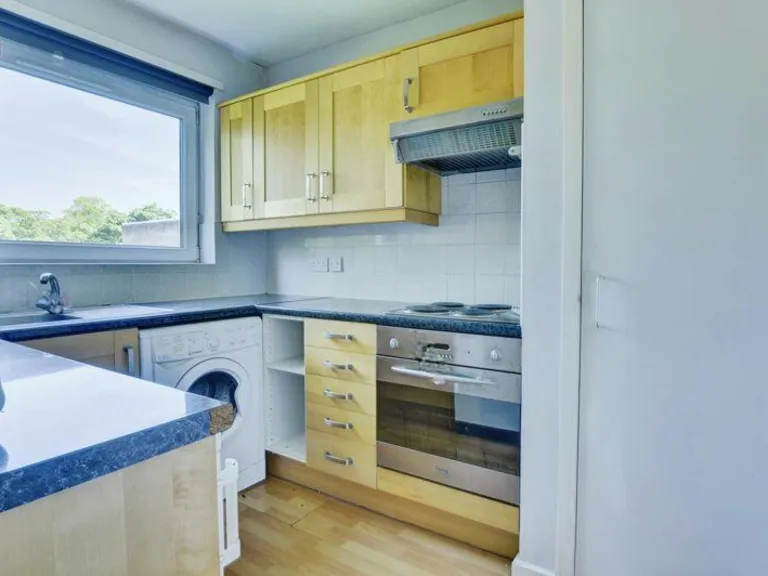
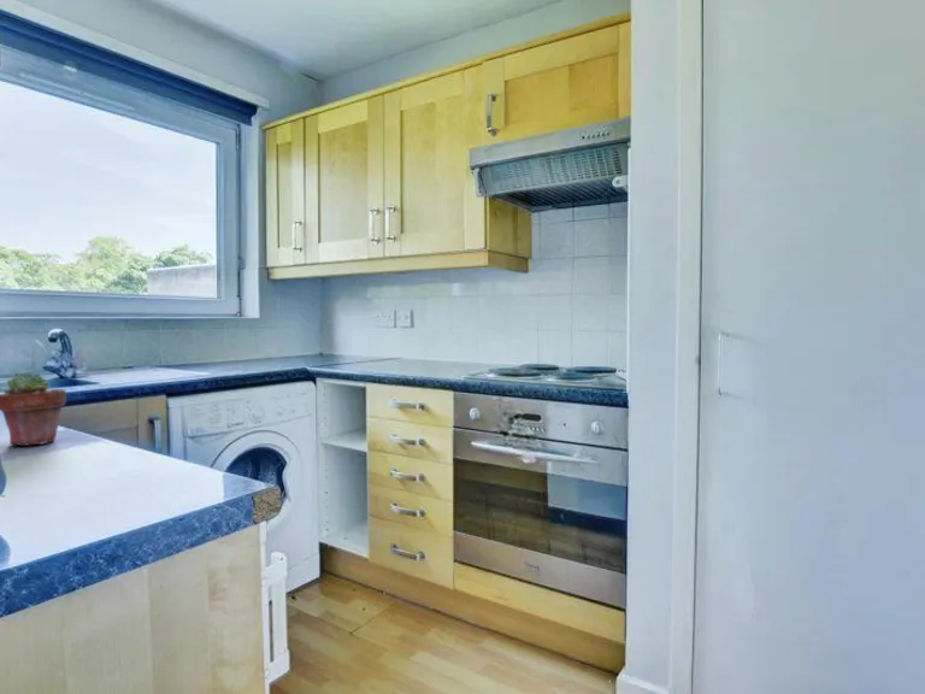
+ potted succulent (31, 406)
